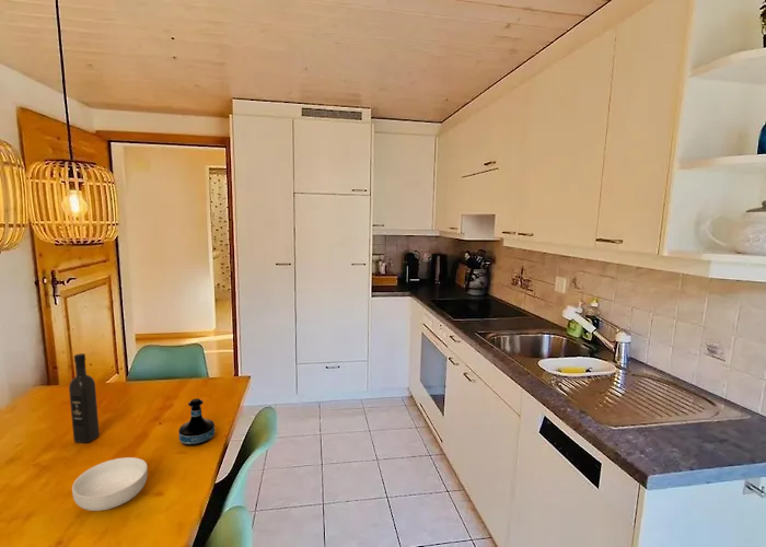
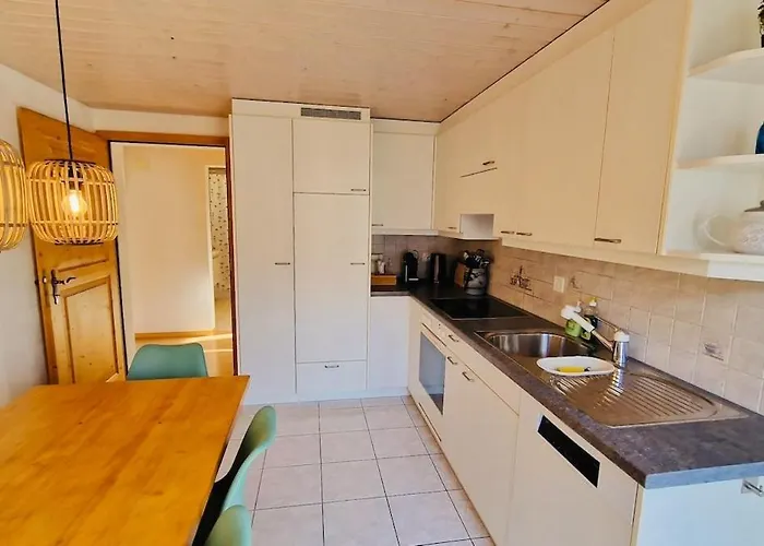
- tequila bottle (196, 419)
- wine bottle (83, 397)
- cereal bowl (112, 487)
